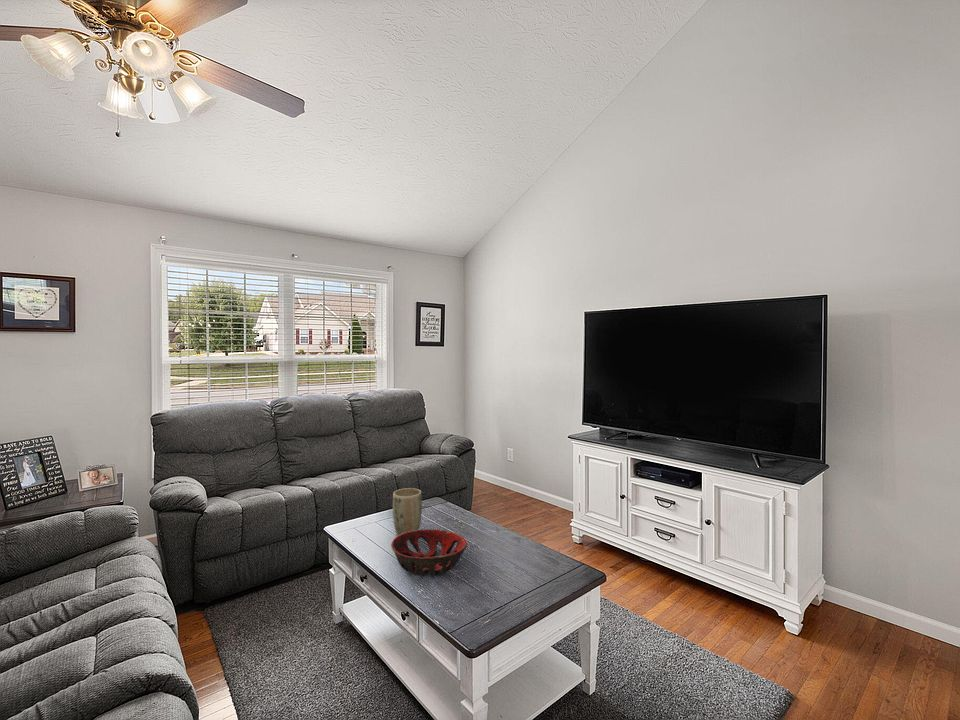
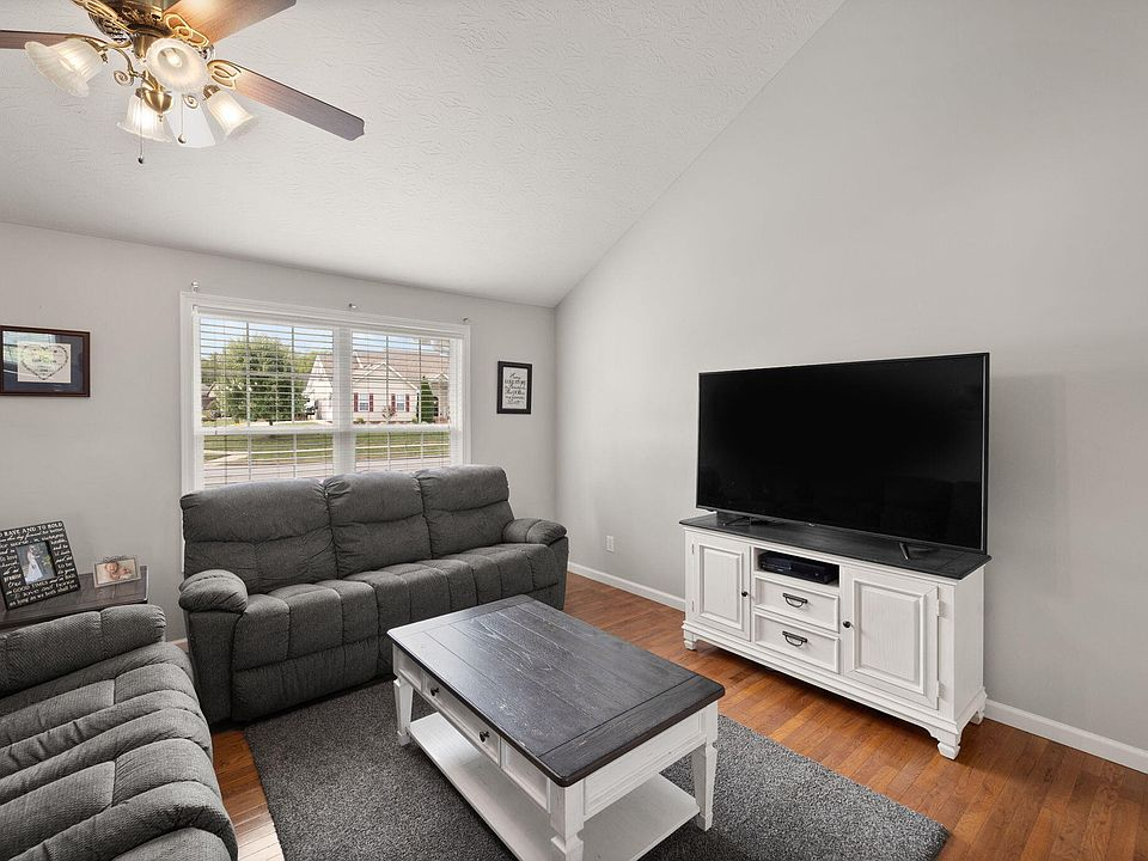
- decorative bowl (429, 554)
- plant pot (407, 513)
